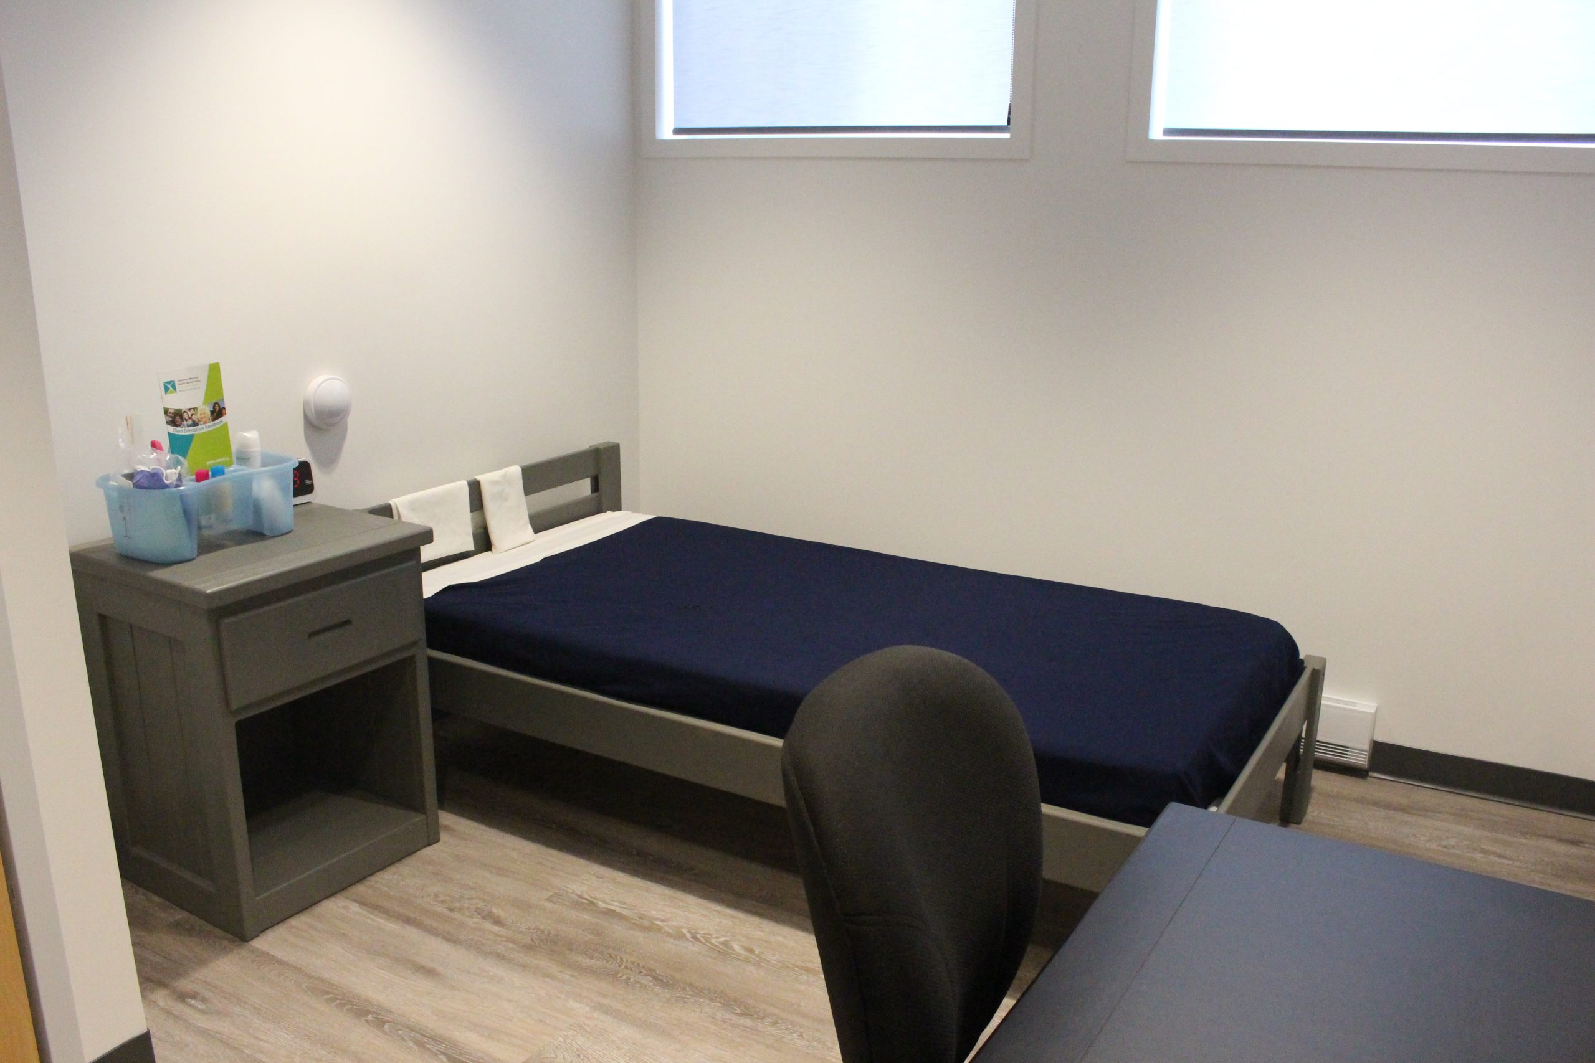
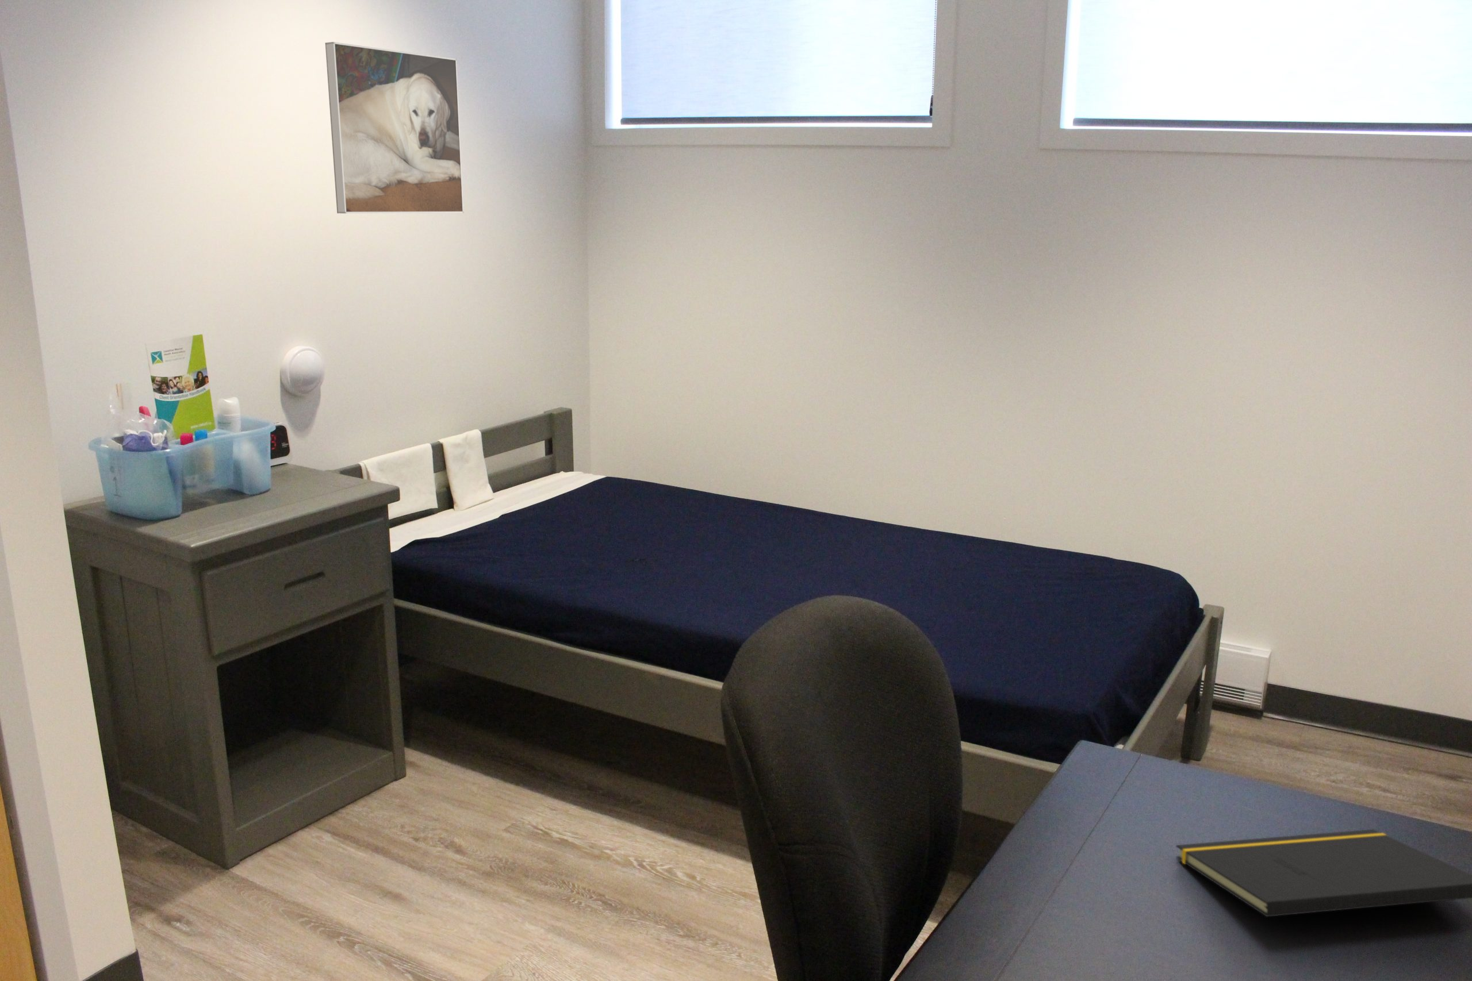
+ notepad (1324, 869)
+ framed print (399, 134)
